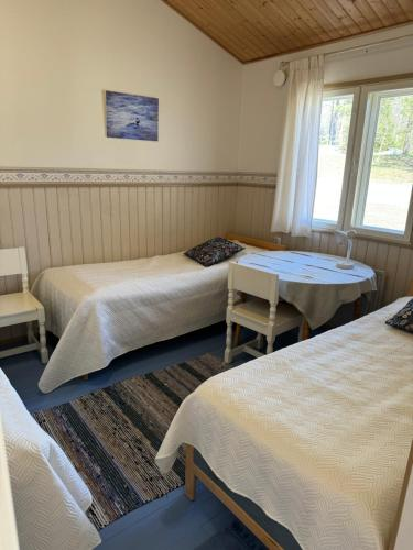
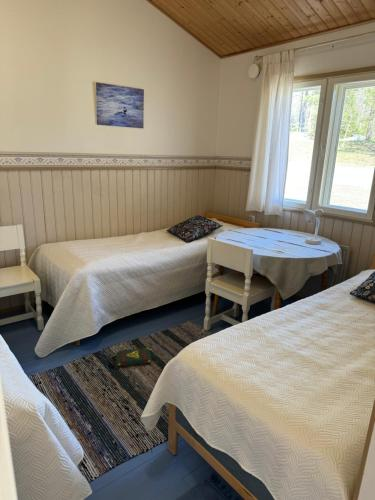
+ book (133, 357)
